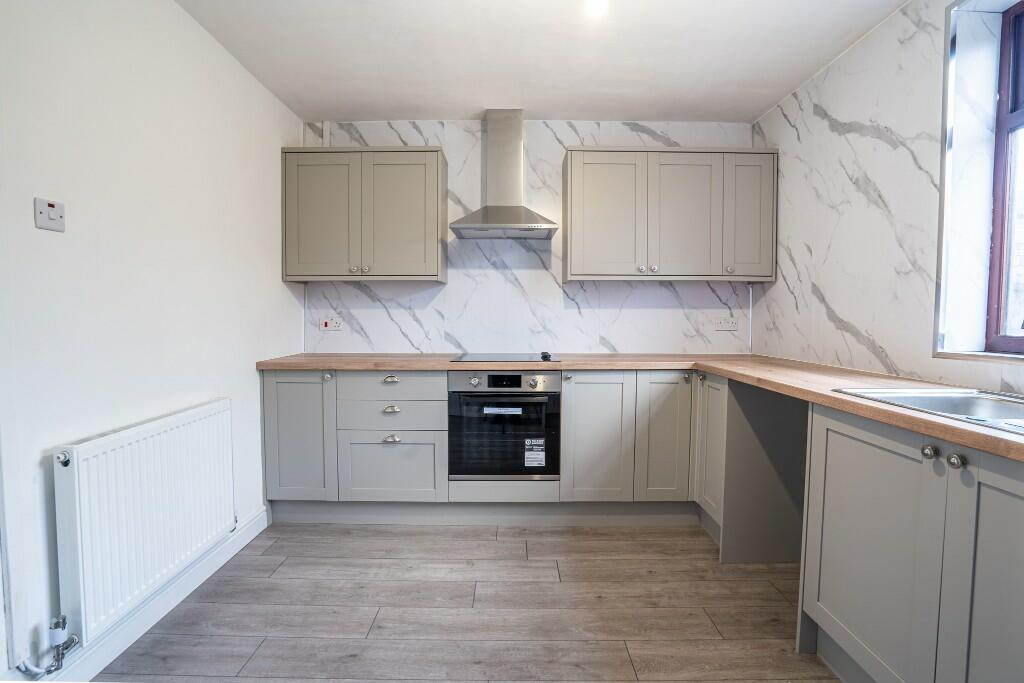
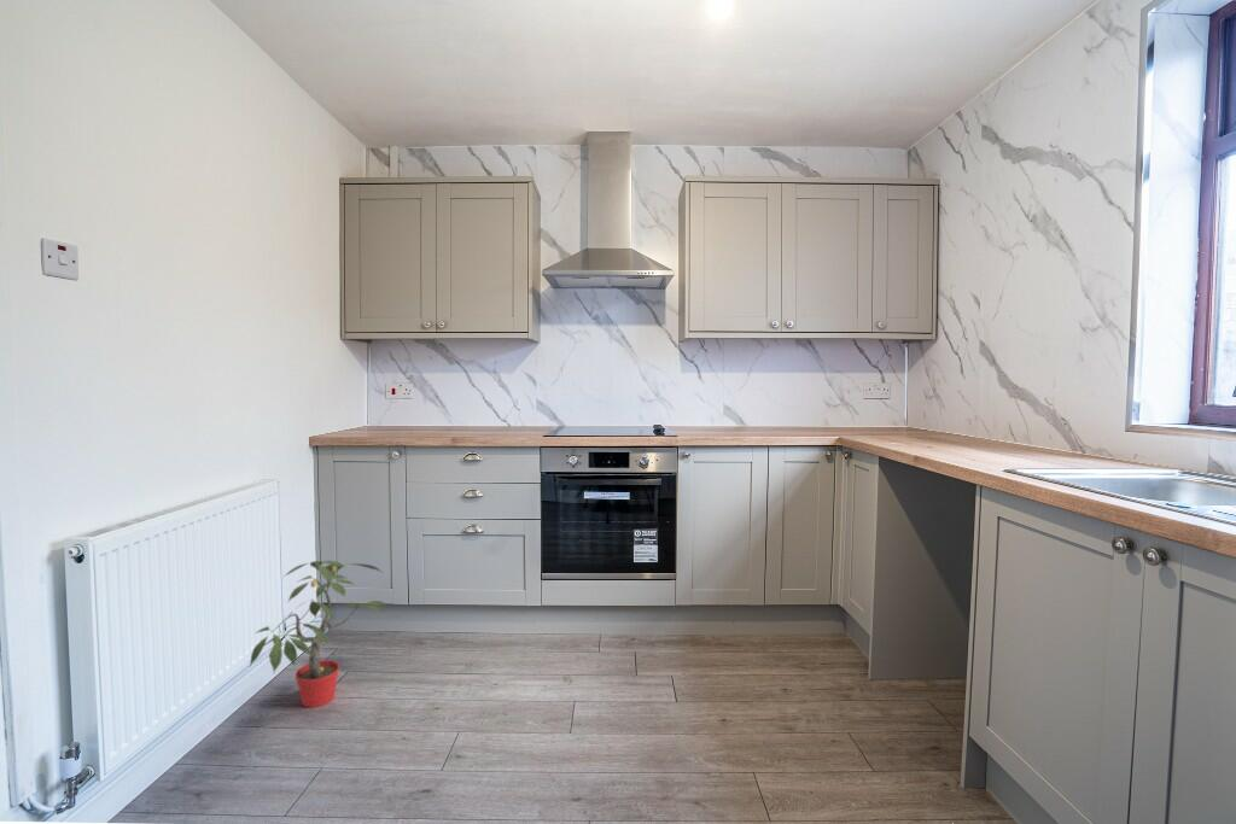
+ potted plant (325, 630)
